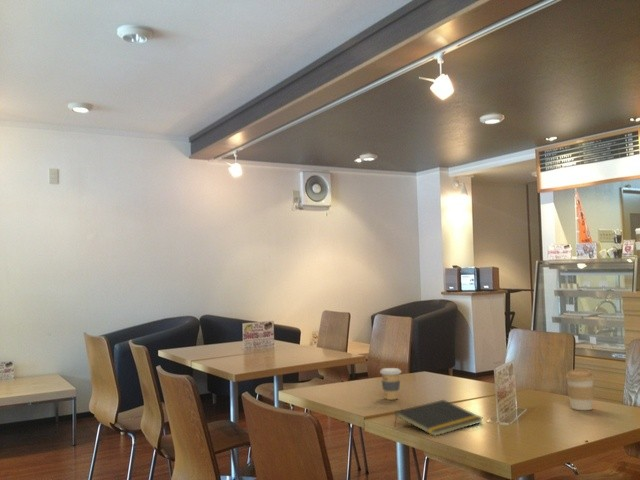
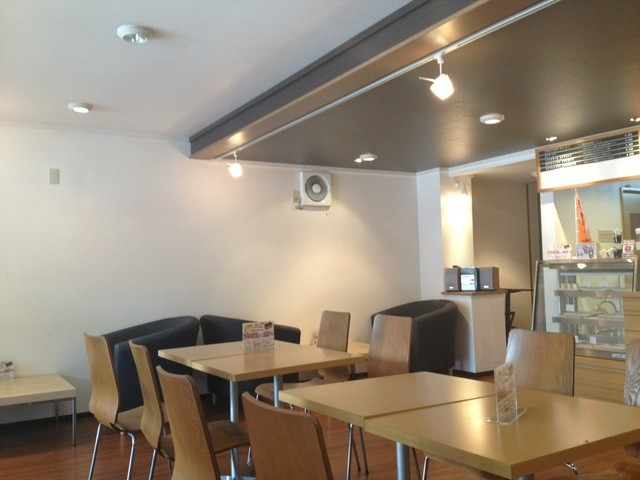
- coffee cup (580, 389)
- coffee cup (390, 383)
- notepad (439, 416)
